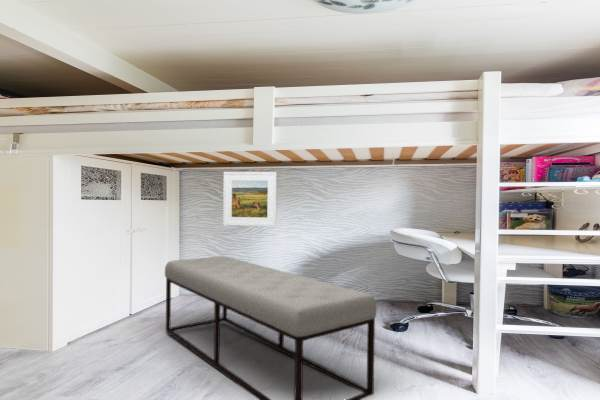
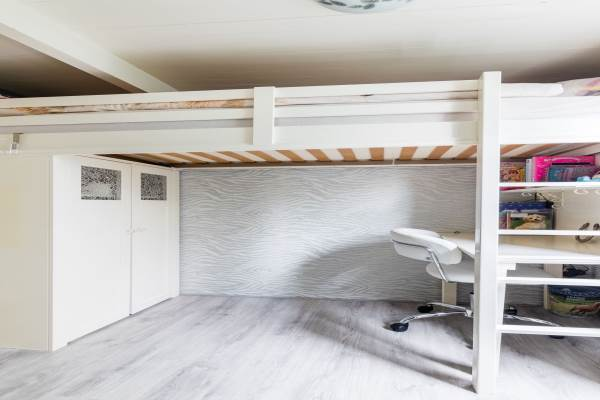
- bench (250, 316)
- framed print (249, 198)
